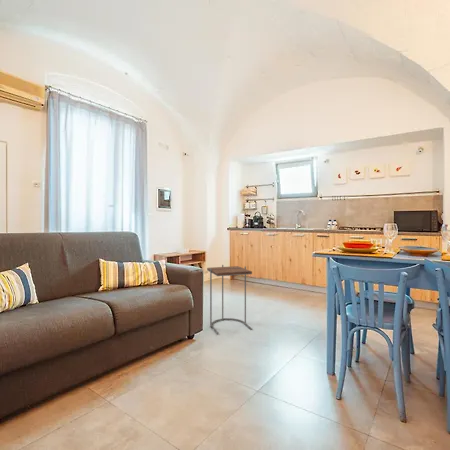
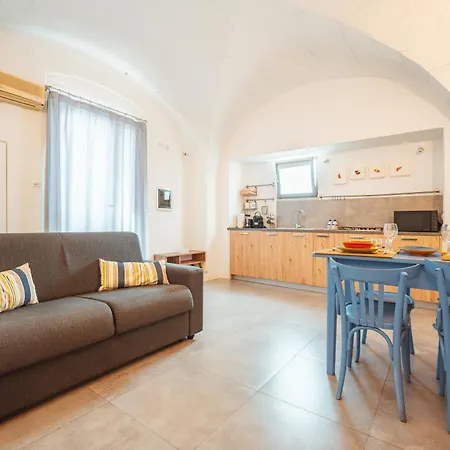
- side table (222, 296)
